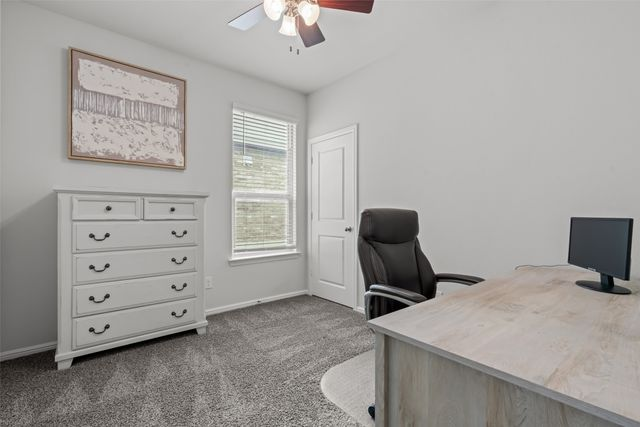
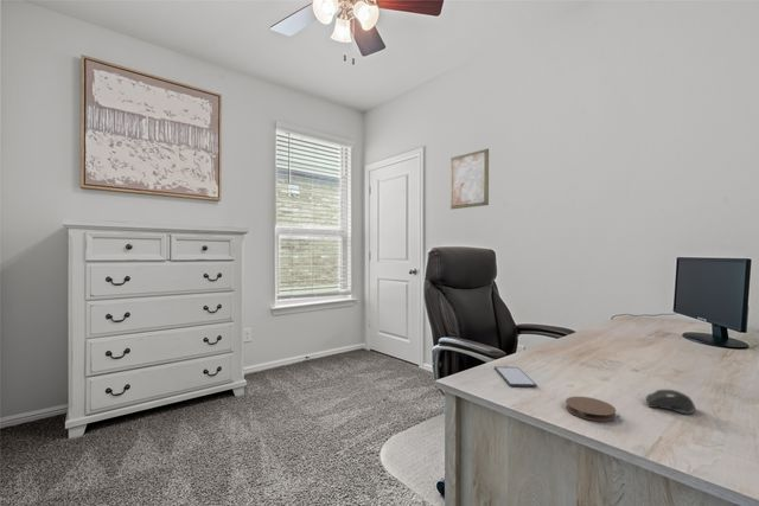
+ coaster (589, 408)
+ computer mouse (670, 398)
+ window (514, 376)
+ wall art (467, 180)
